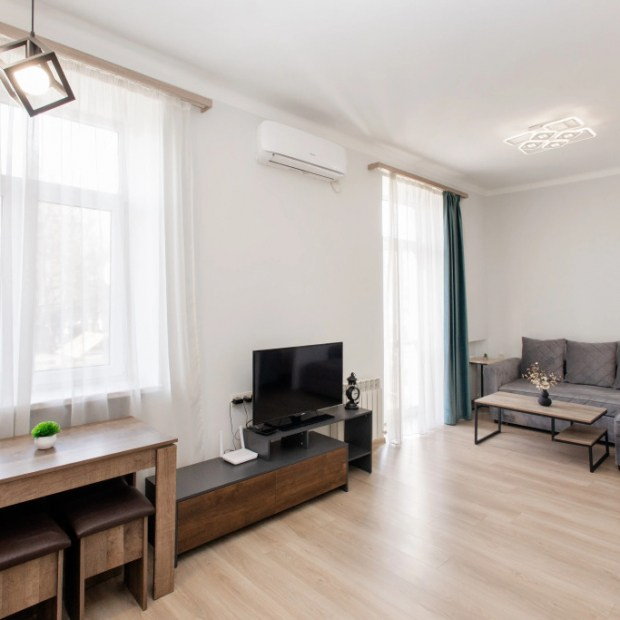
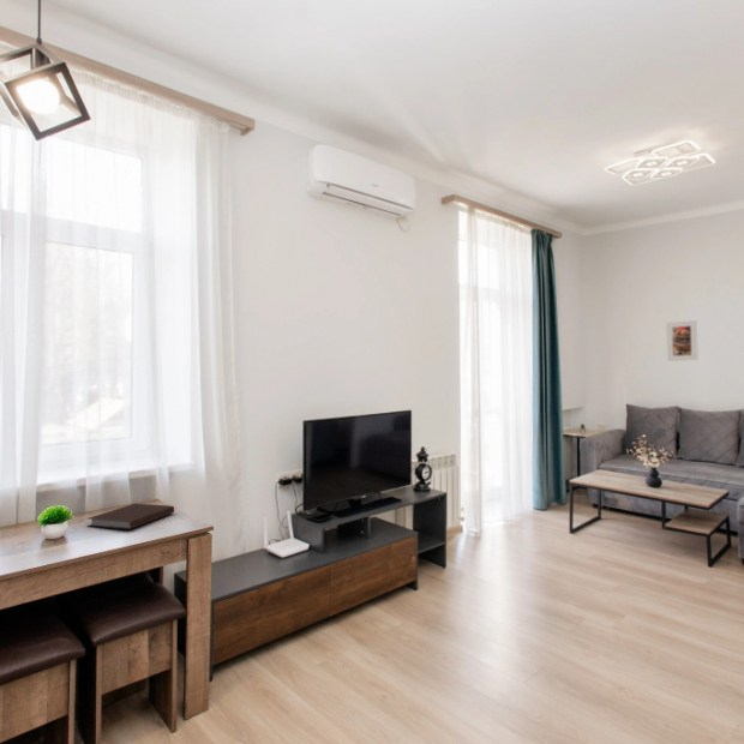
+ notebook (132, 515)
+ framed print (682, 341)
